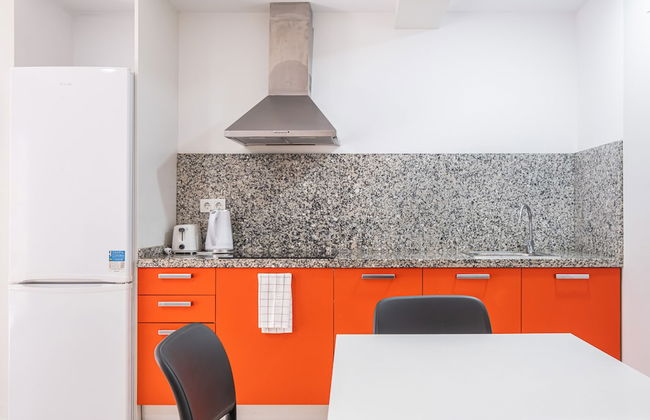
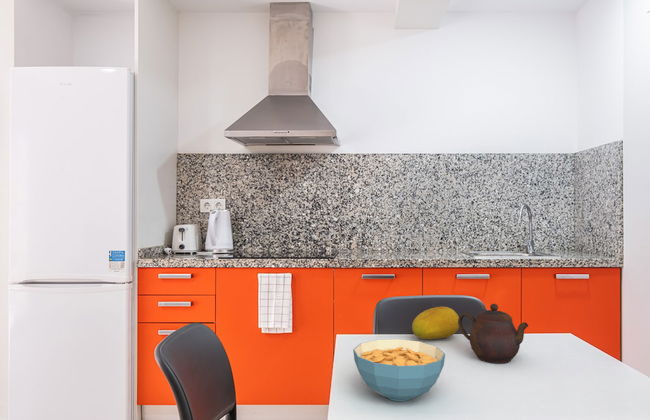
+ teapot (491, 330)
+ cereal bowl (398, 373)
+ fruit (434, 323)
